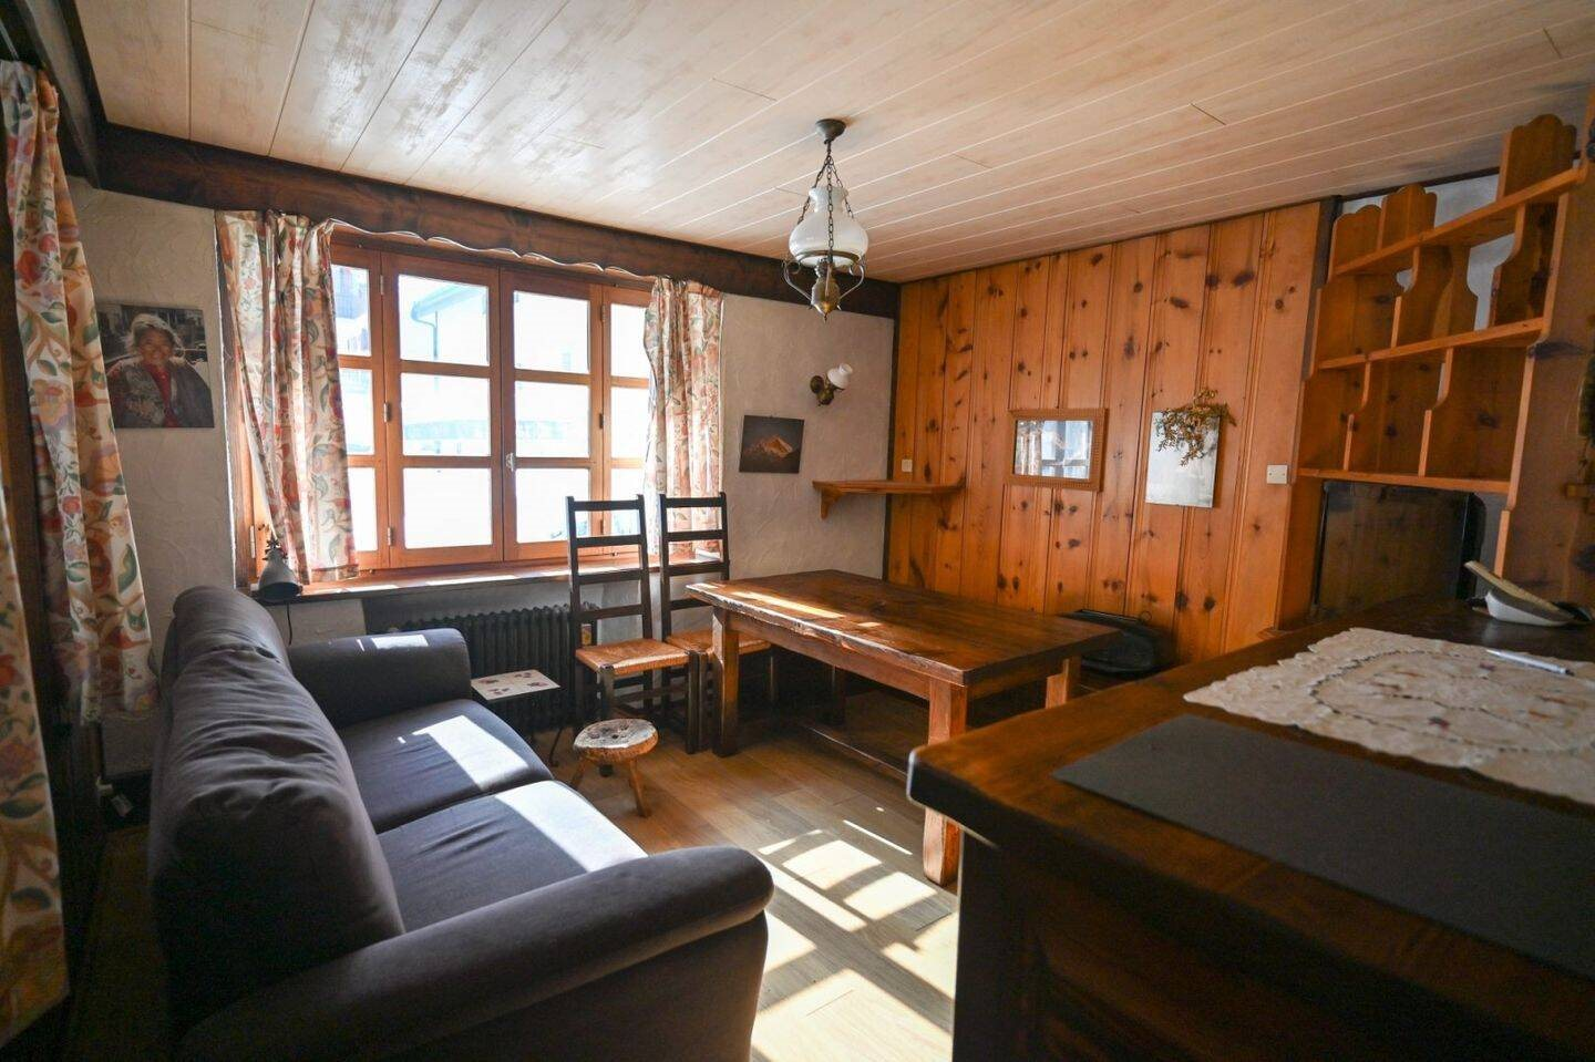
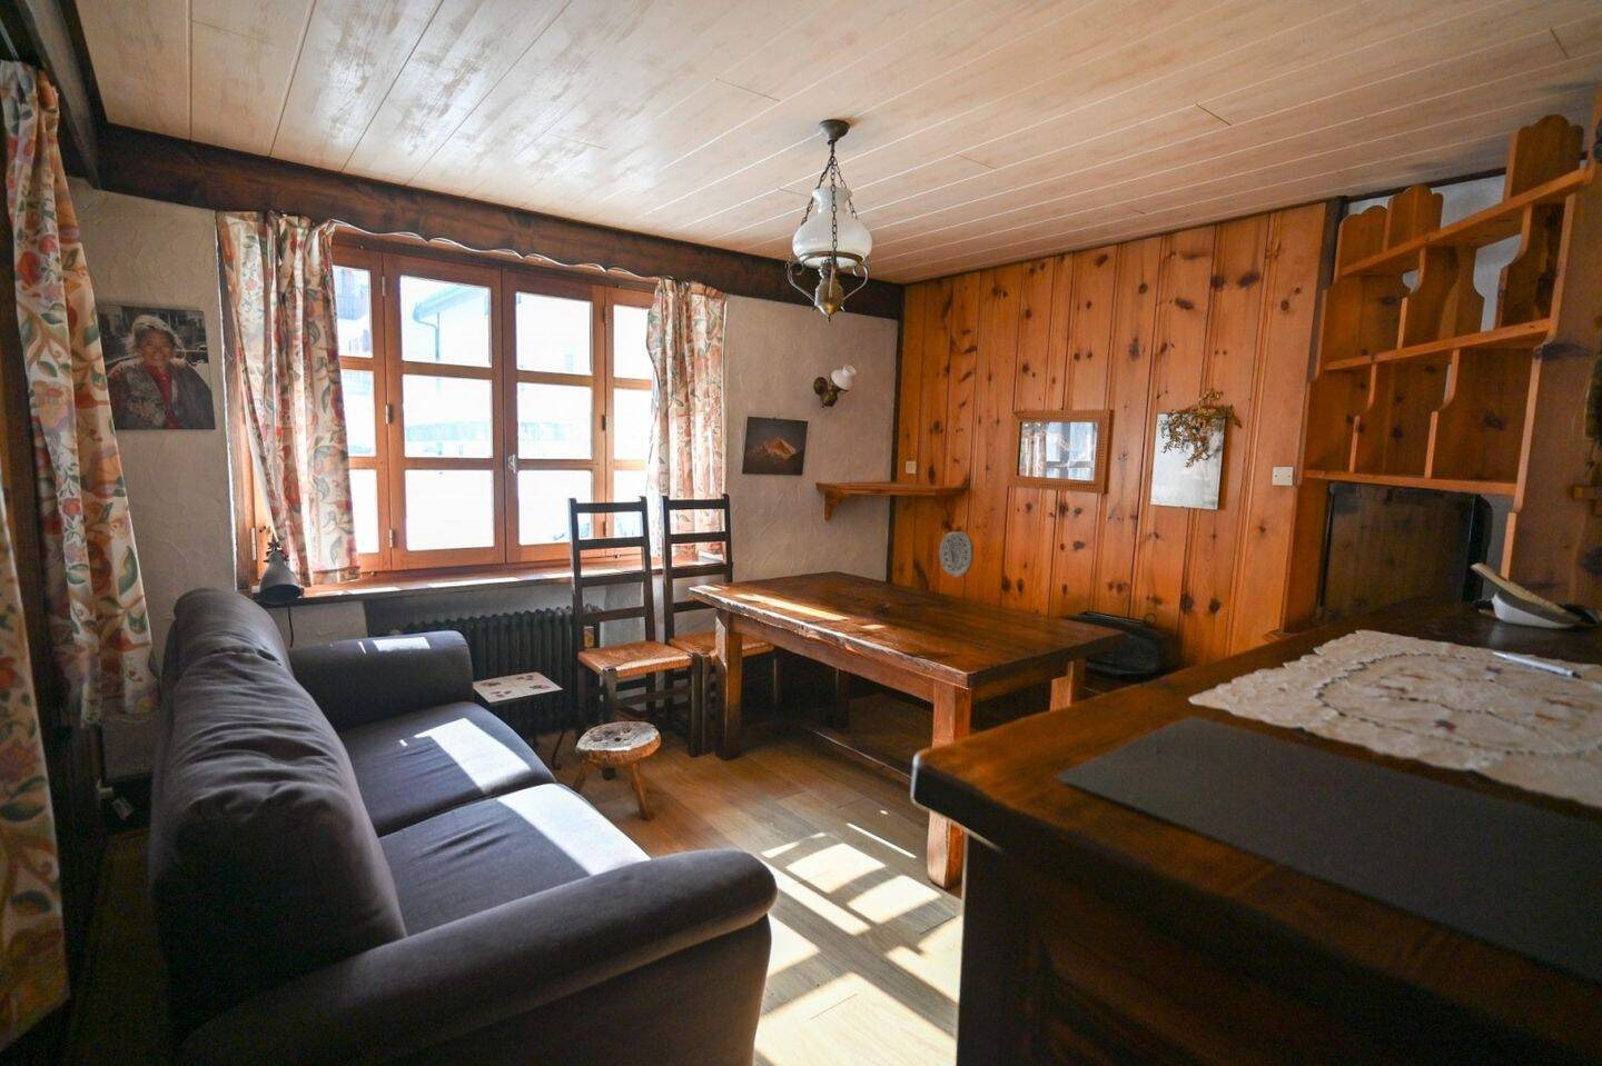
+ decorative plate (955, 553)
